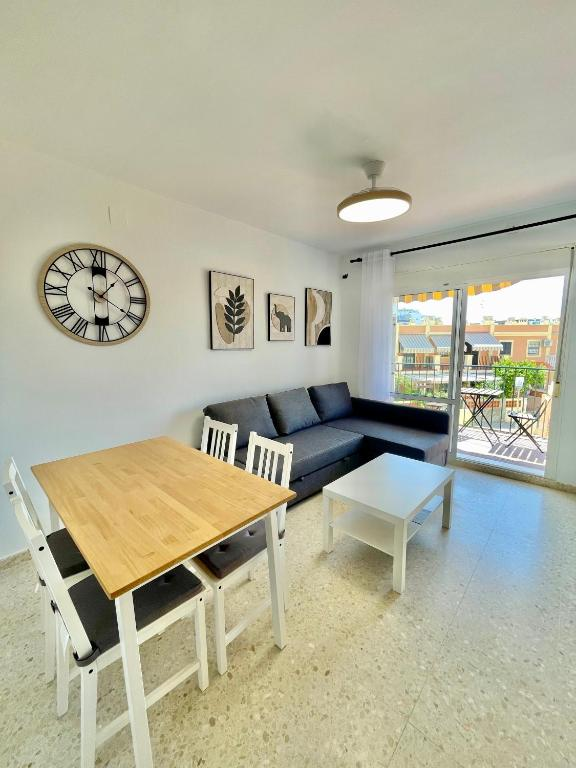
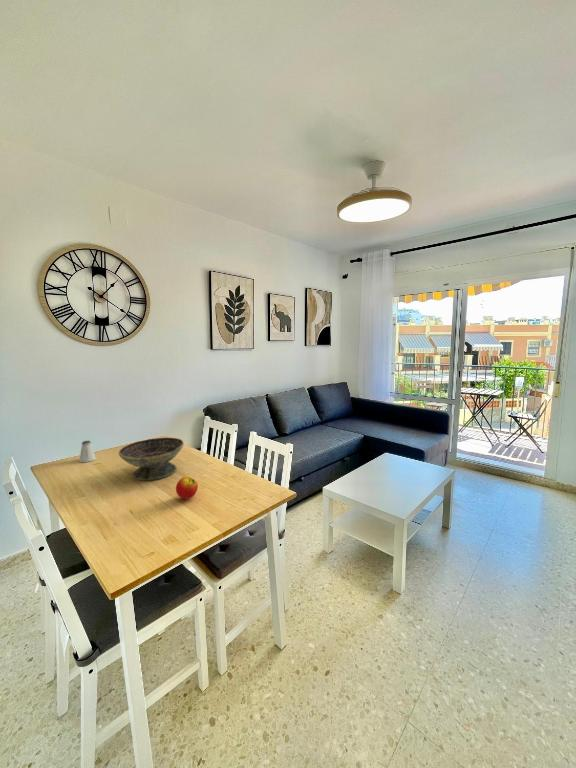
+ saltshaker (86, 450)
+ decorative bowl (152, 458)
+ apple (187, 487)
